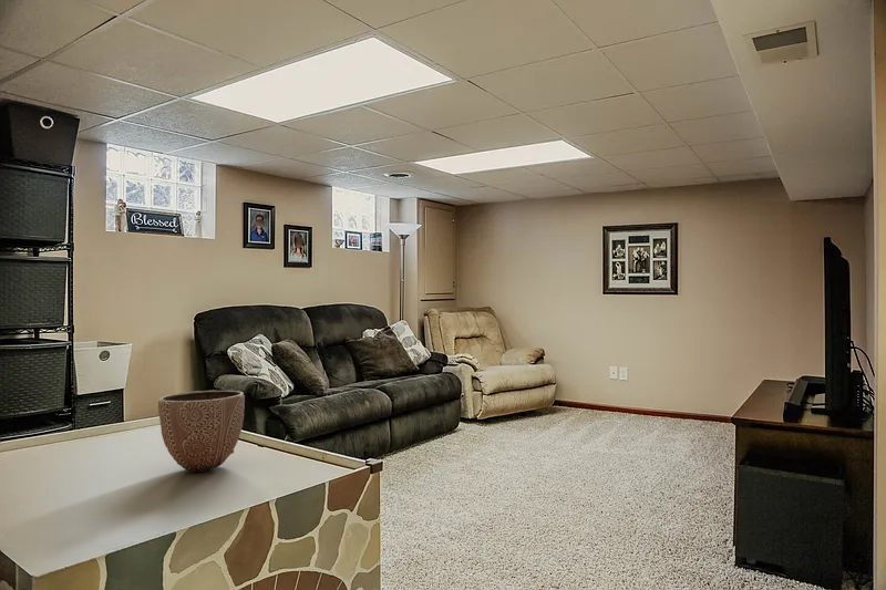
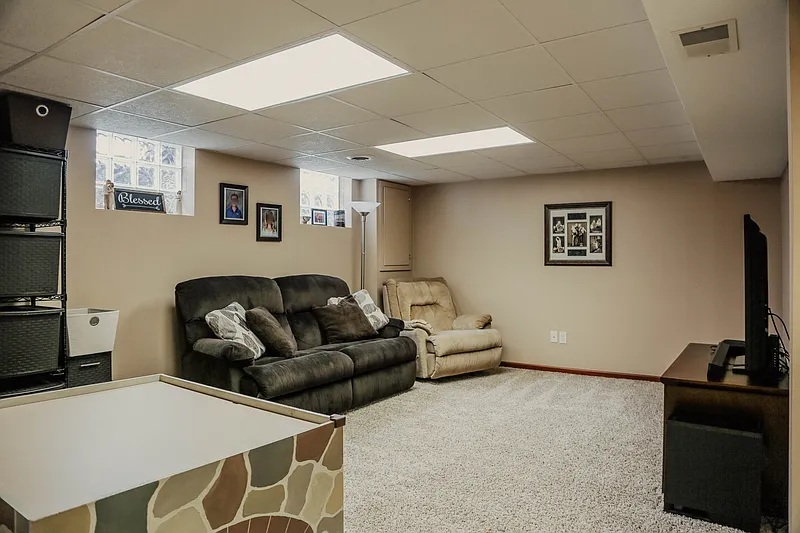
- decorative bowl (202, 431)
